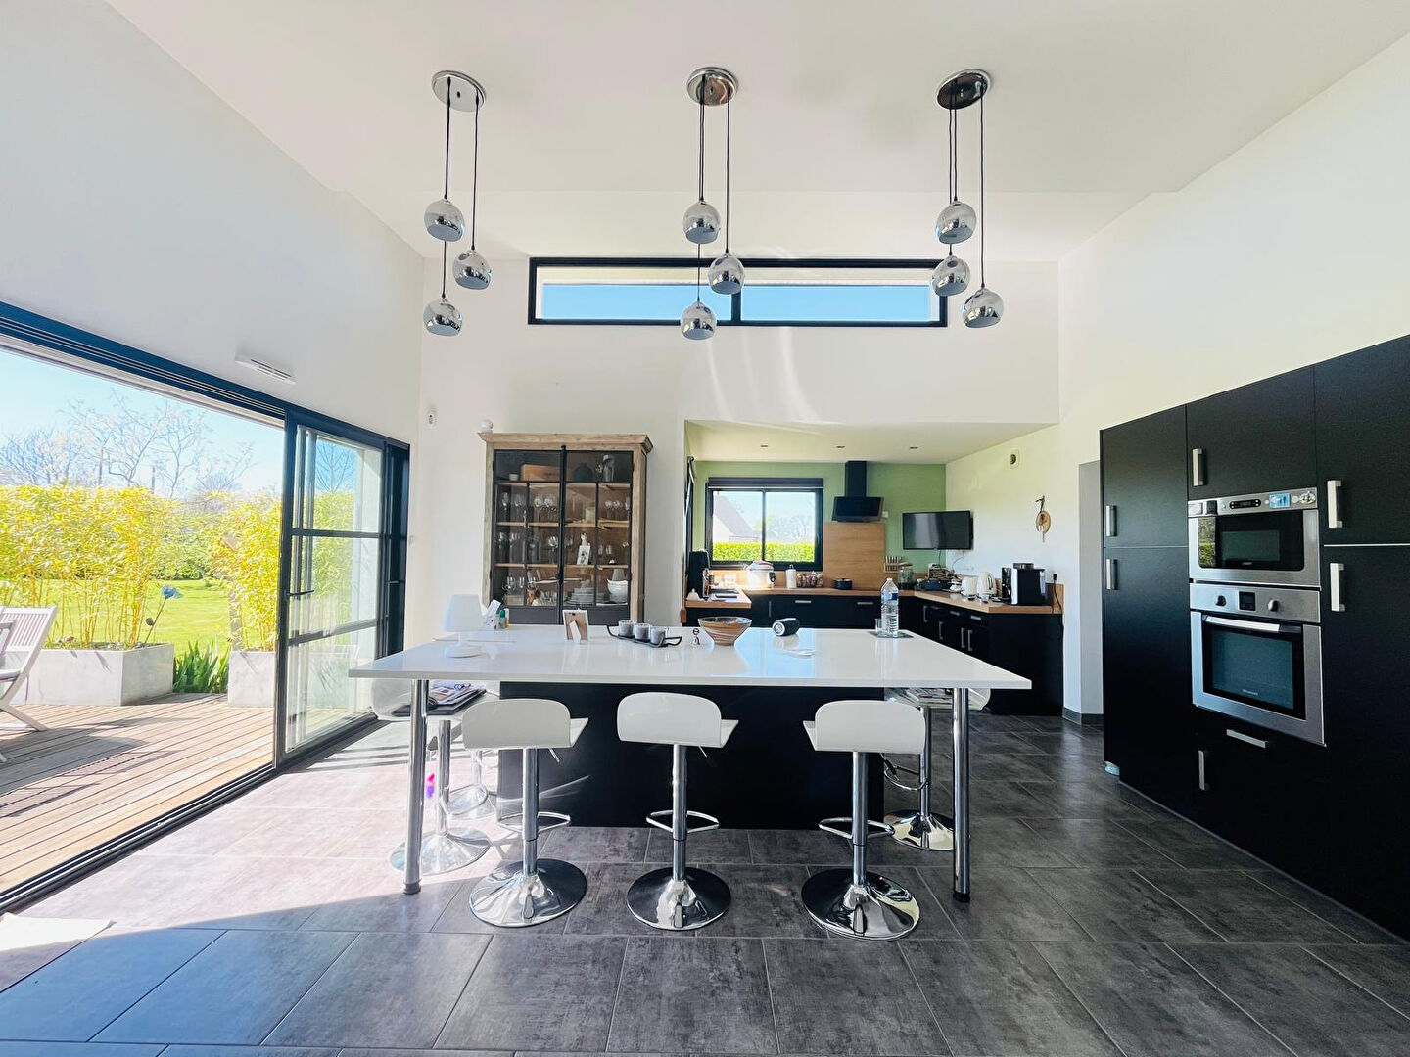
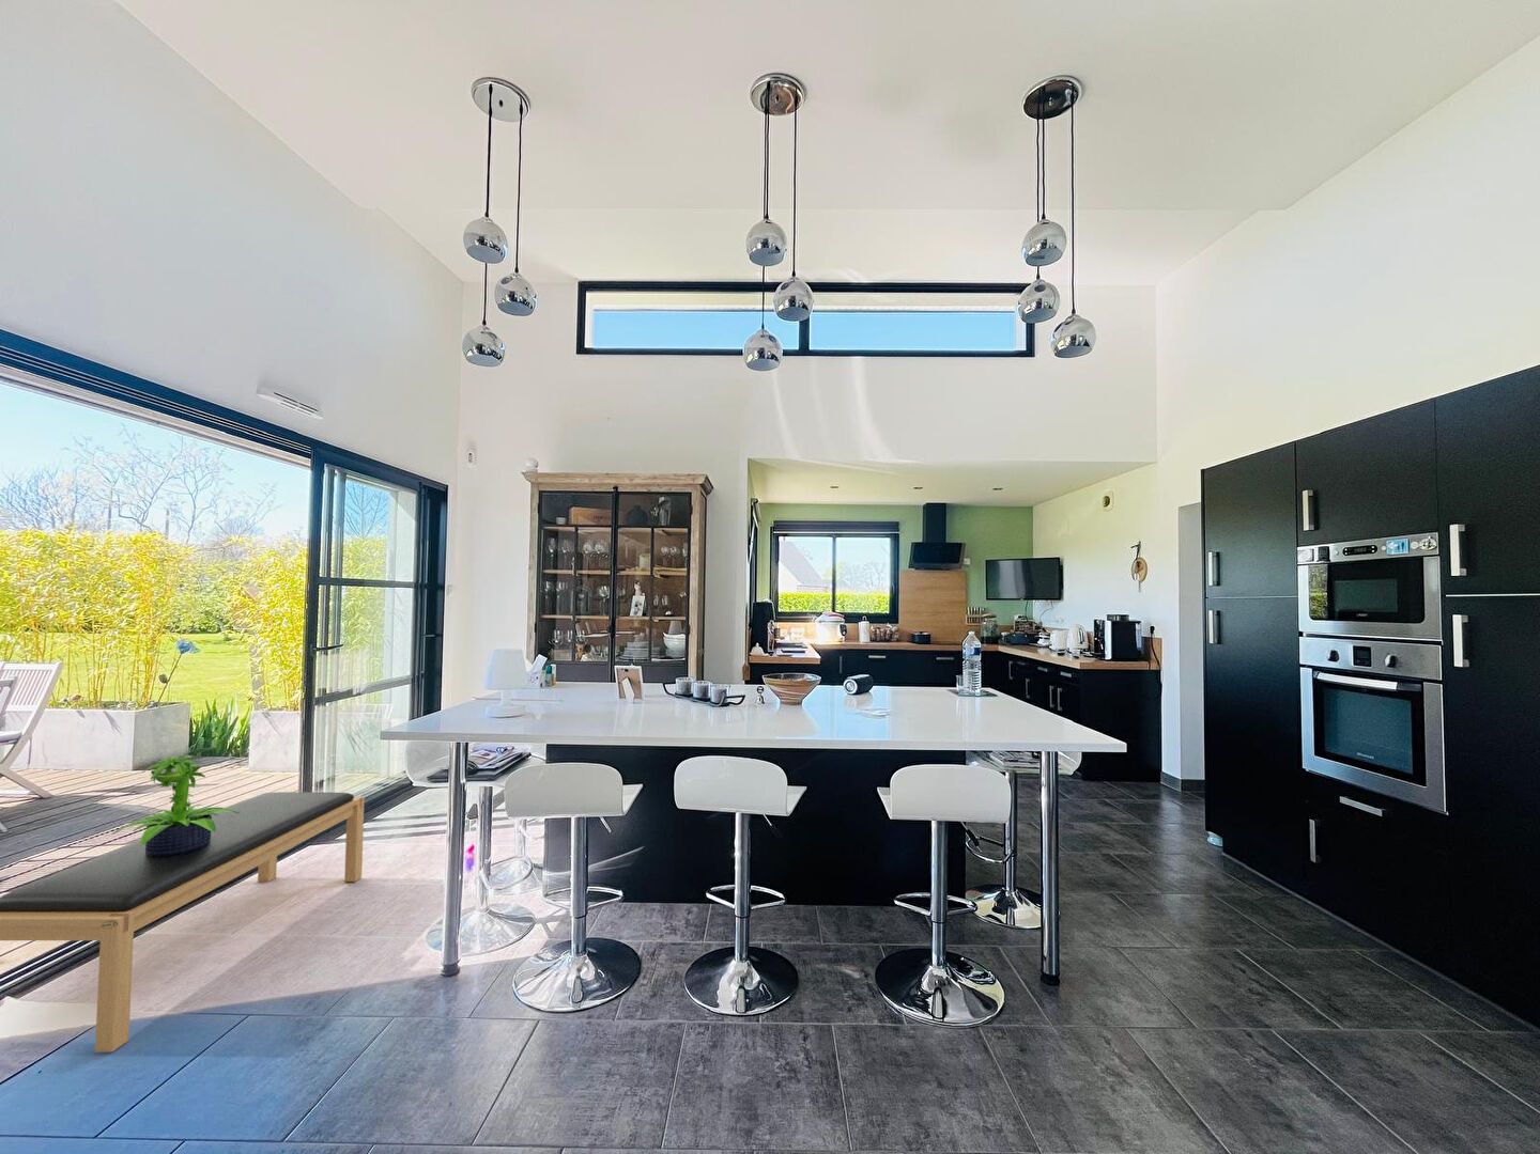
+ bench (209, 886)
+ potted plant (178, 800)
